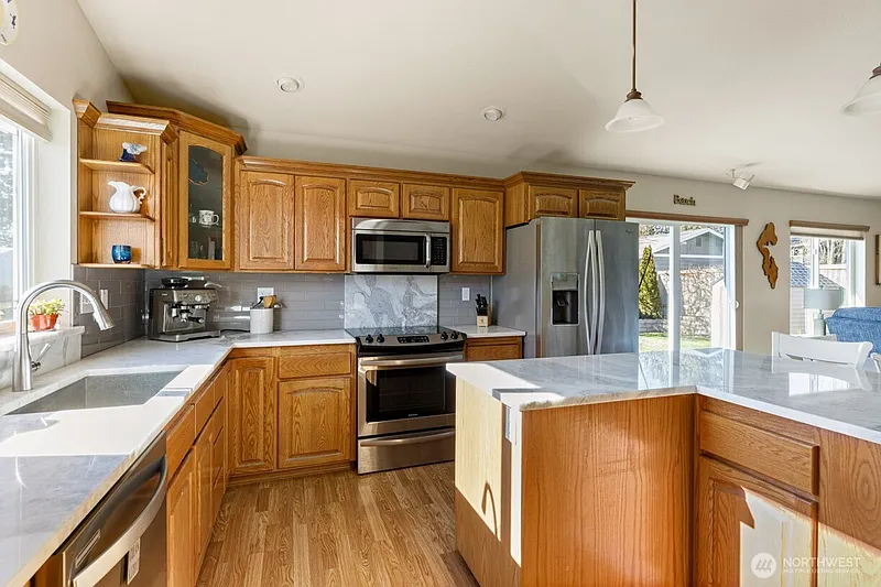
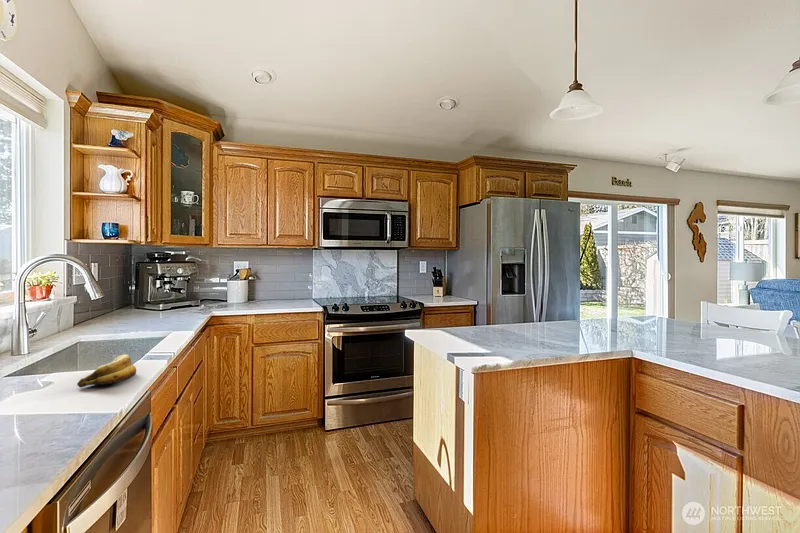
+ banana (104, 368)
